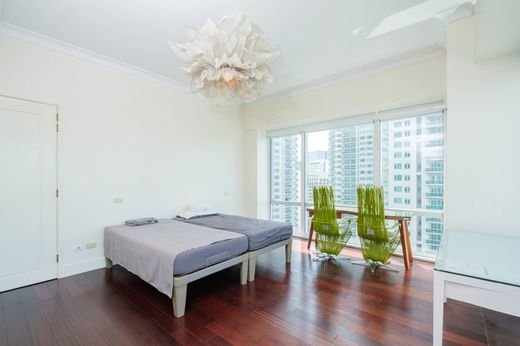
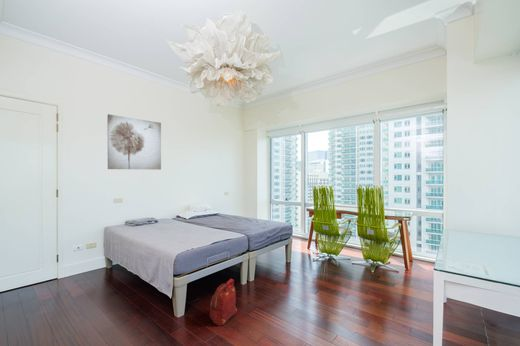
+ backpack (224, 297)
+ wall art (136, 144)
